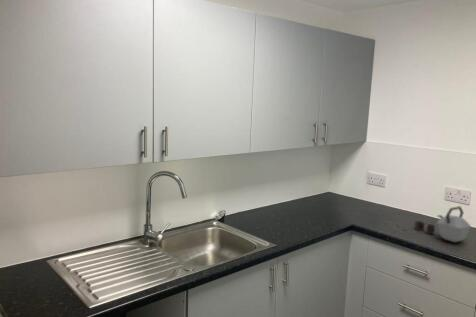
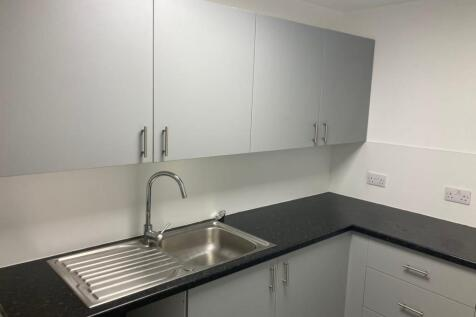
- kettle (440, 220)
